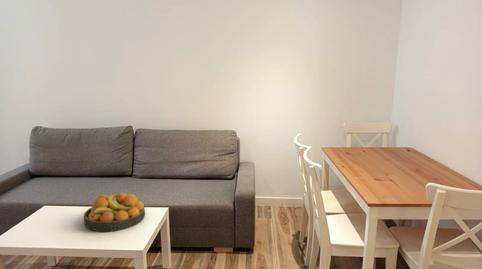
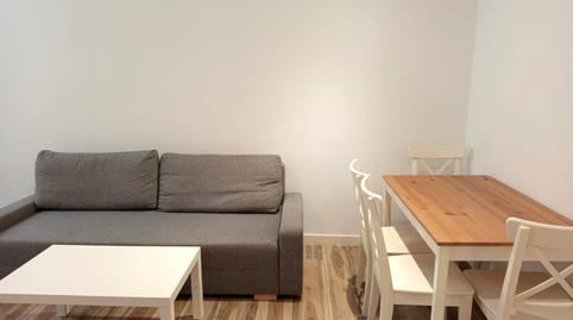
- fruit bowl (114, 206)
